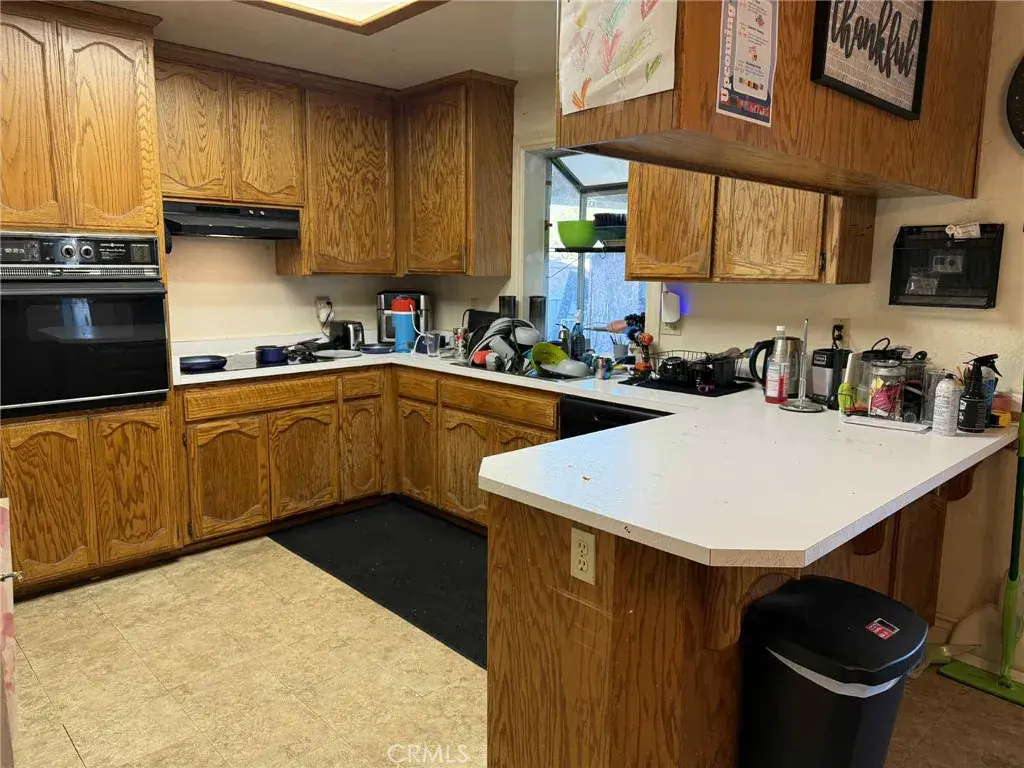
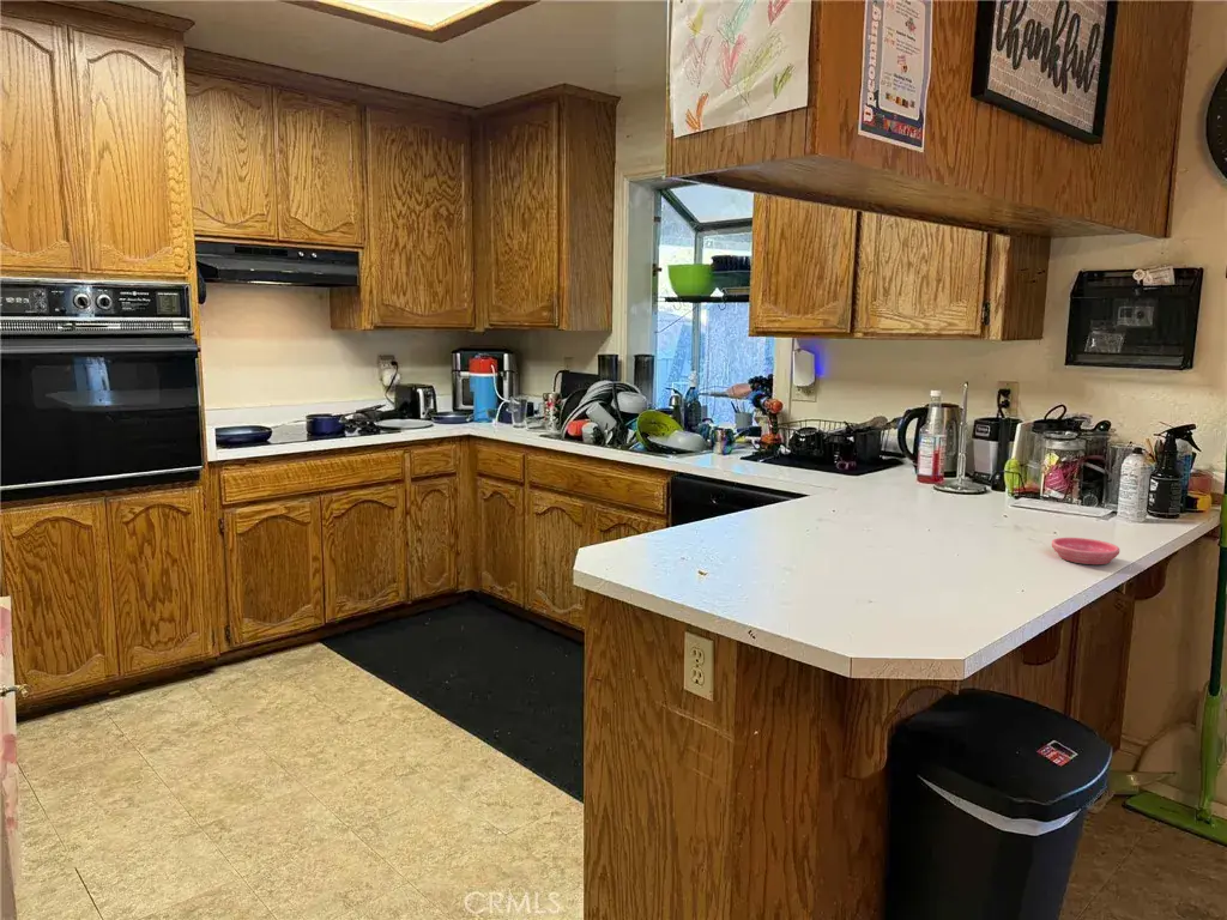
+ saucer (1084, 551)
